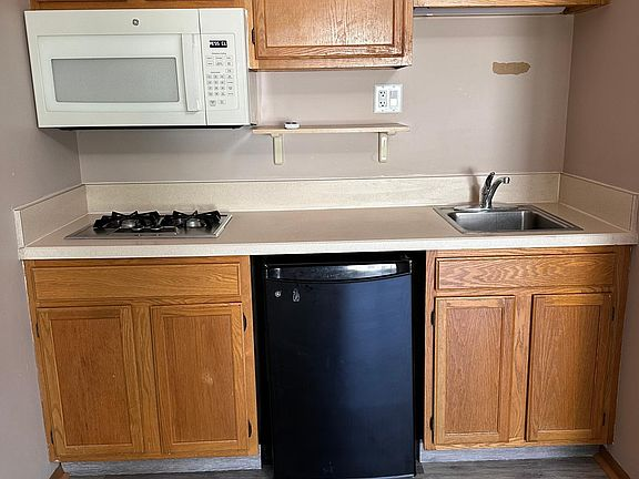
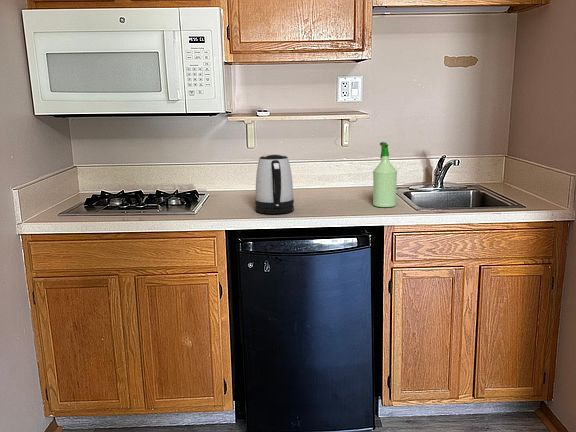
+ spray bottle (385, 174)
+ kettle (274, 183)
